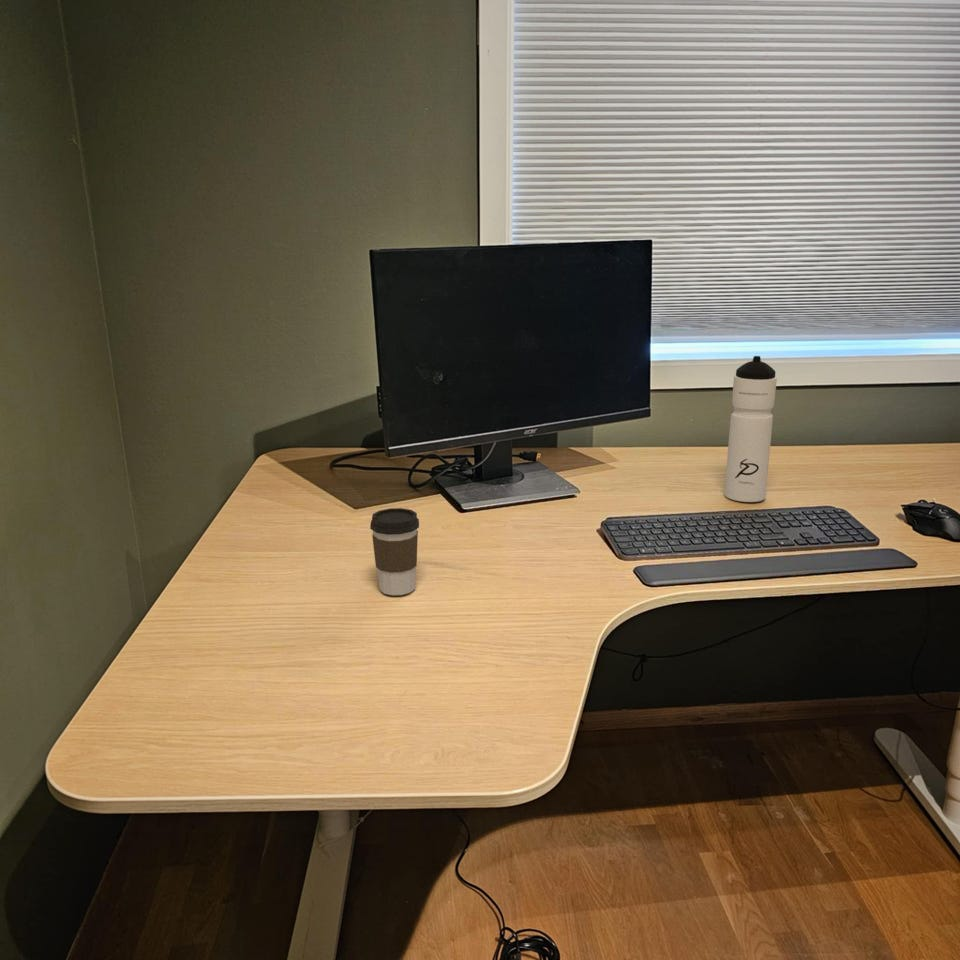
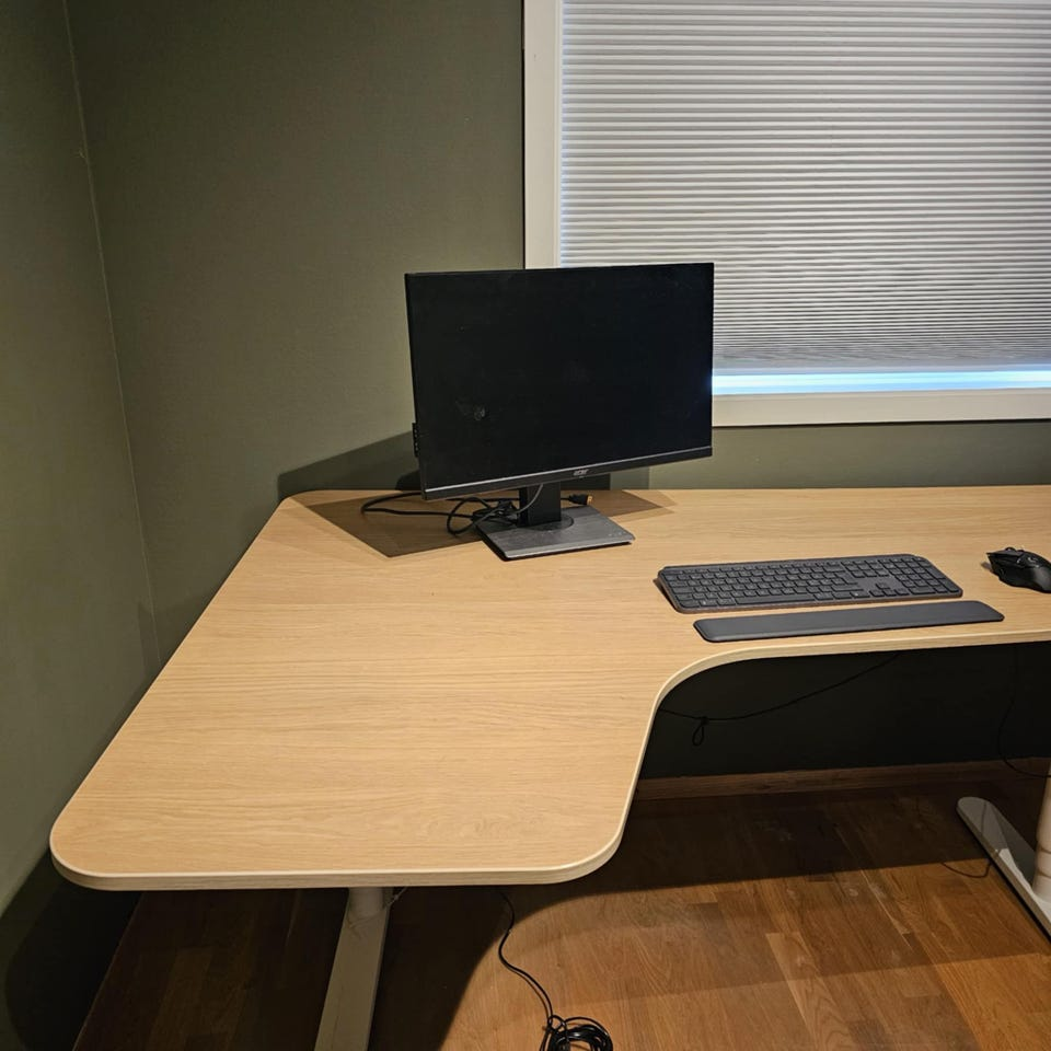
- water bottle (750, 428)
- coffee cup (396, 552)
